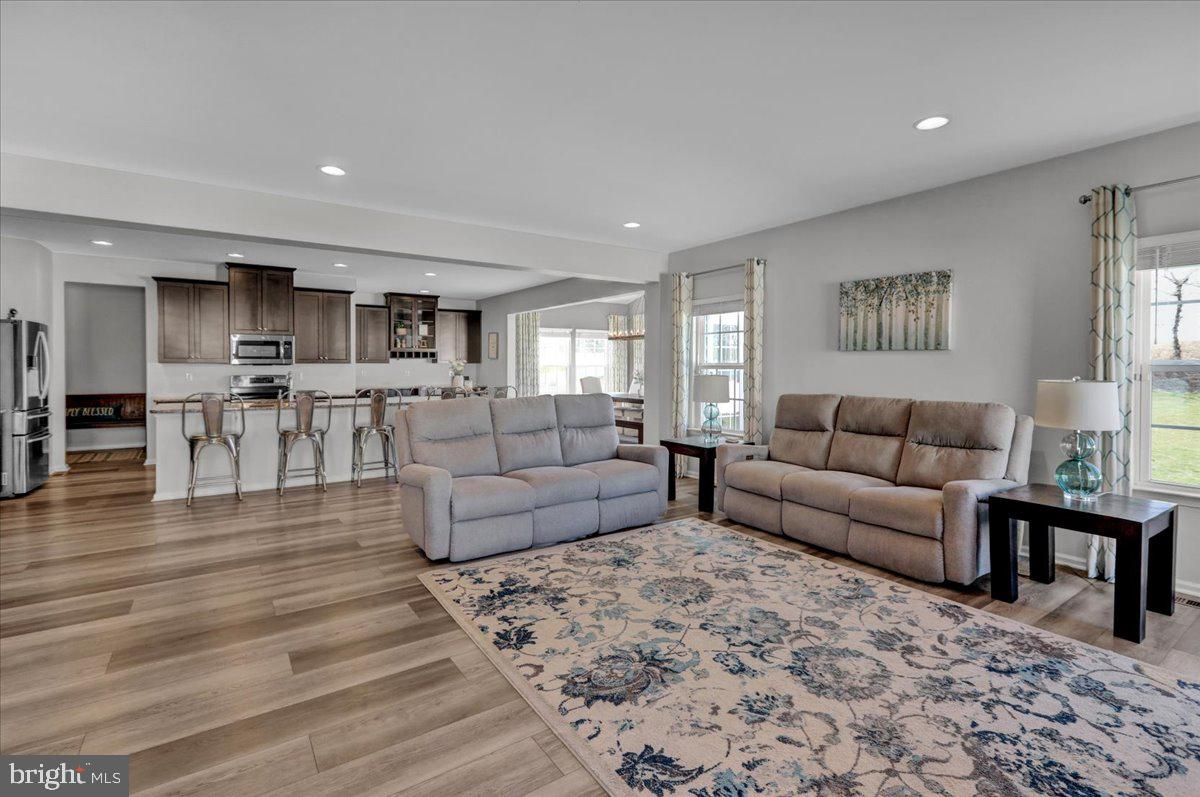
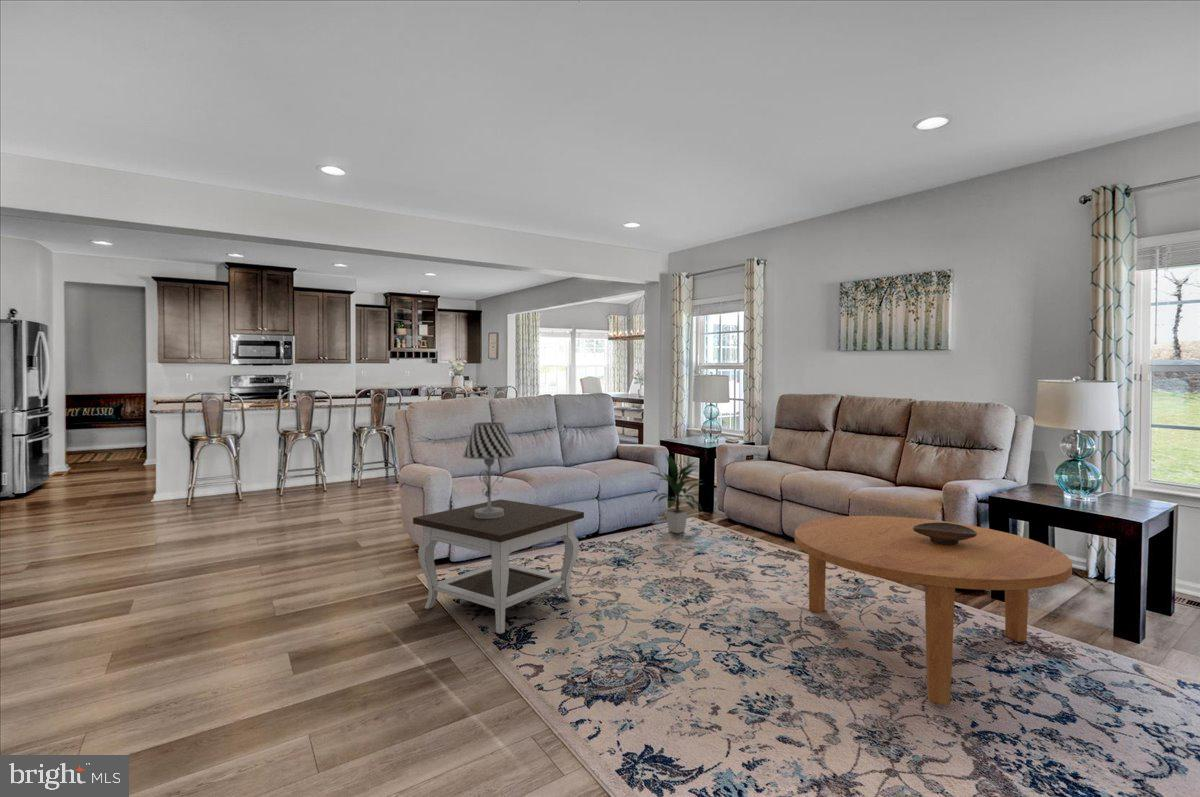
+ table lamp (489, 468)
+ decorative bowl (944, 533)
+ side table (500, 559)
+ indoor plant (679, 493)
+ coffee table (925, 593)
